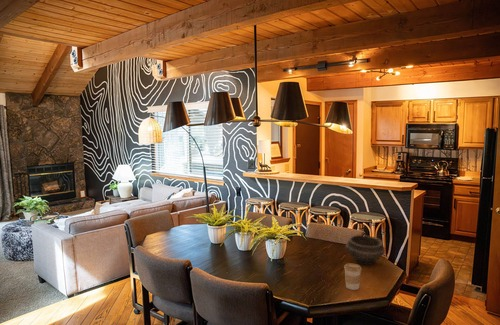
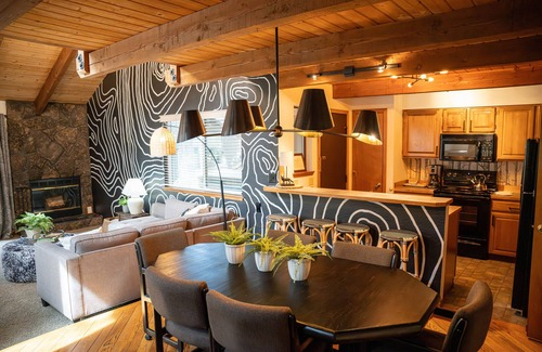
- coffee cup (352, 275)
- bowl (364, 250)
